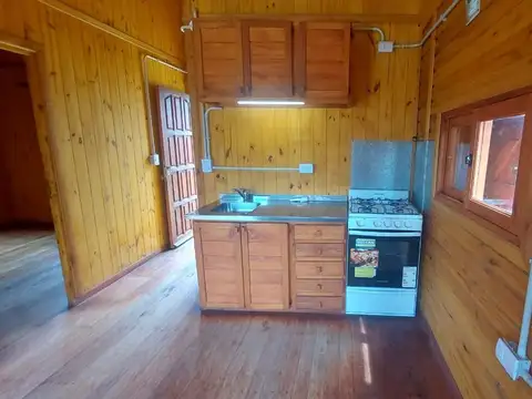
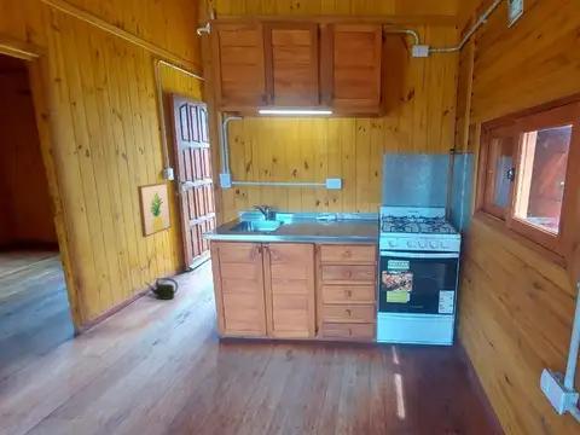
+ watering can (161, 288)
+ wall art (155, 208)
